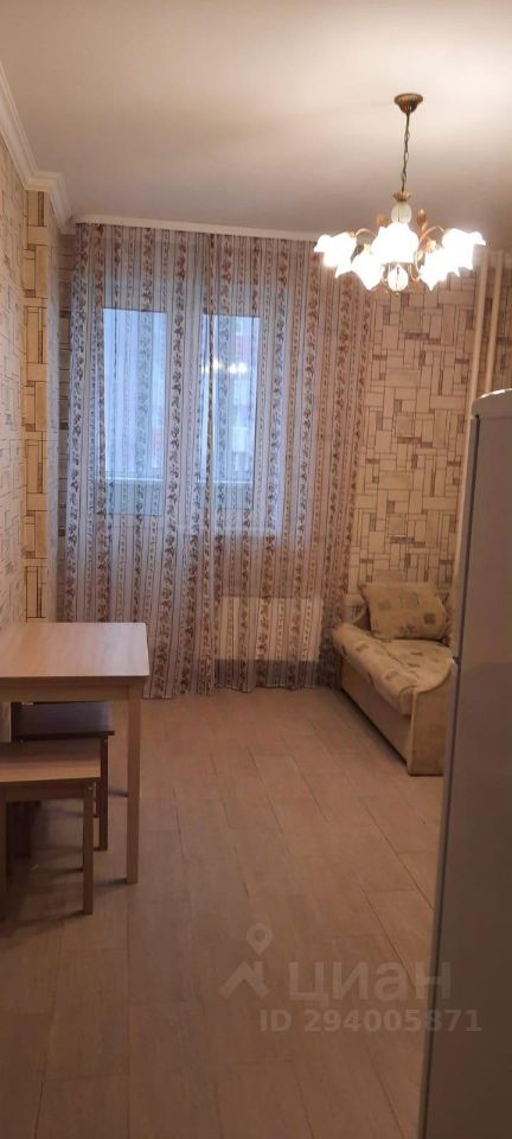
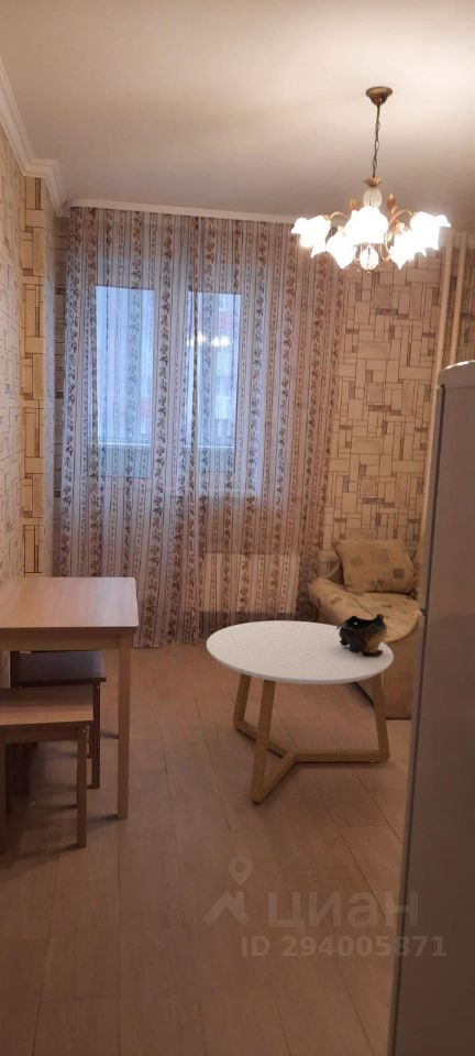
+ coffee table (299, 683)
+ decorative bowl (361, 632)
